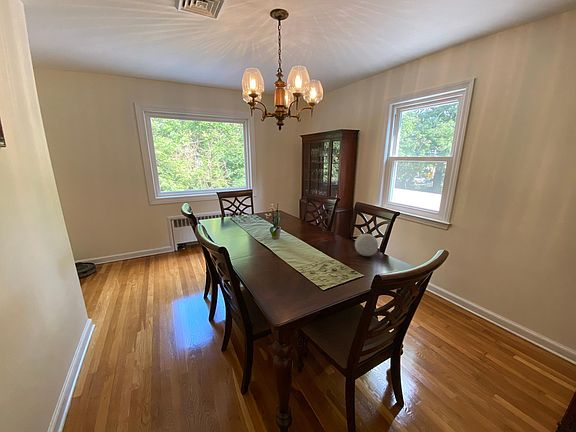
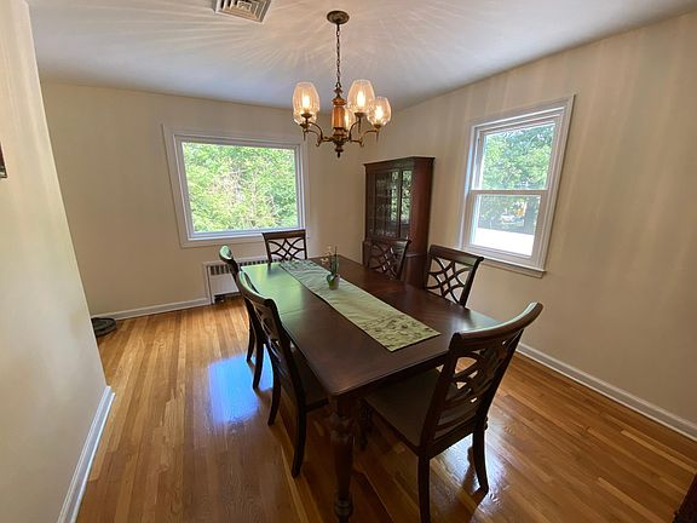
- decorative ball (366, 244)
